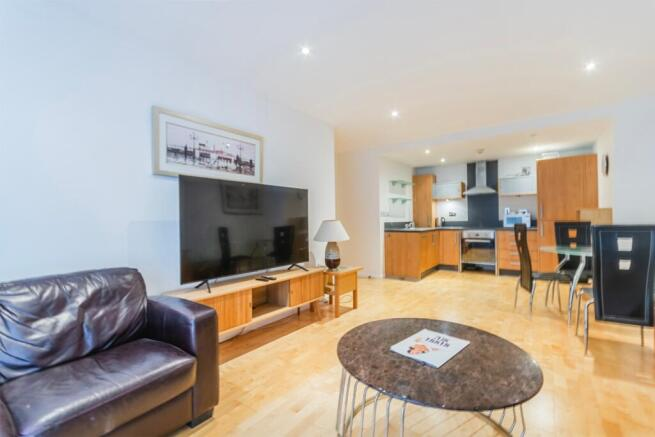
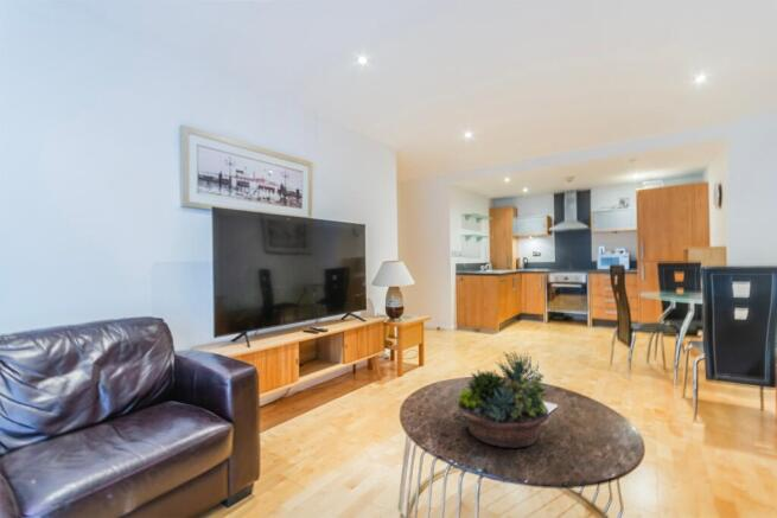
+ succulent planter (499, 392)
